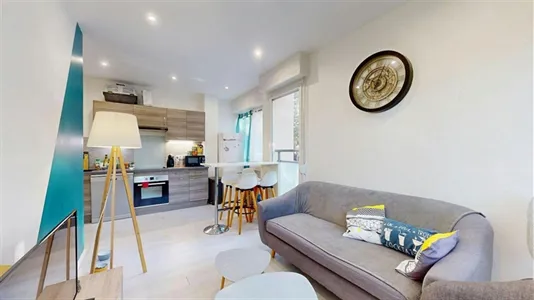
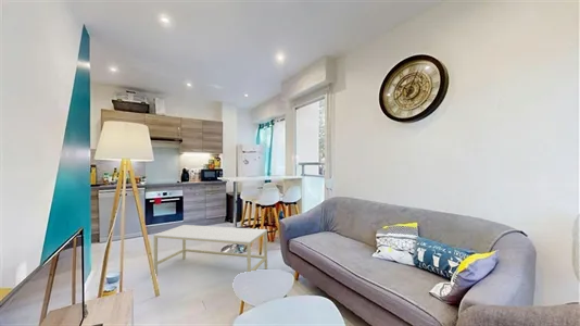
+ coffee table (212, 251)
